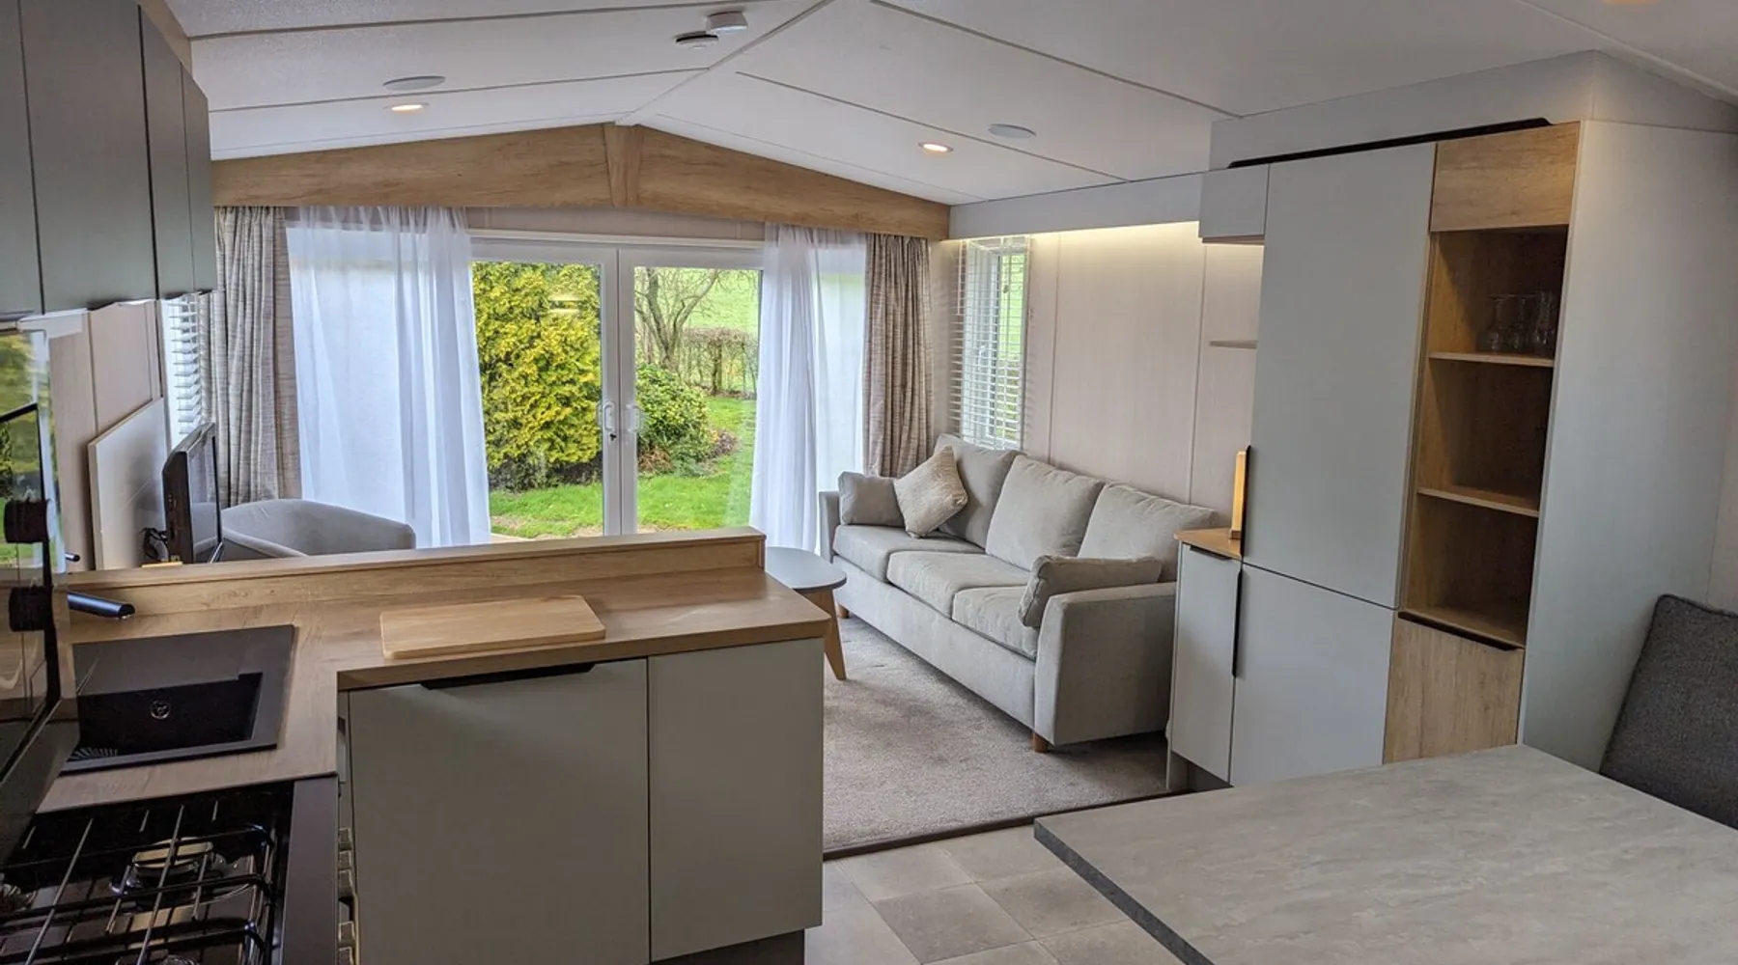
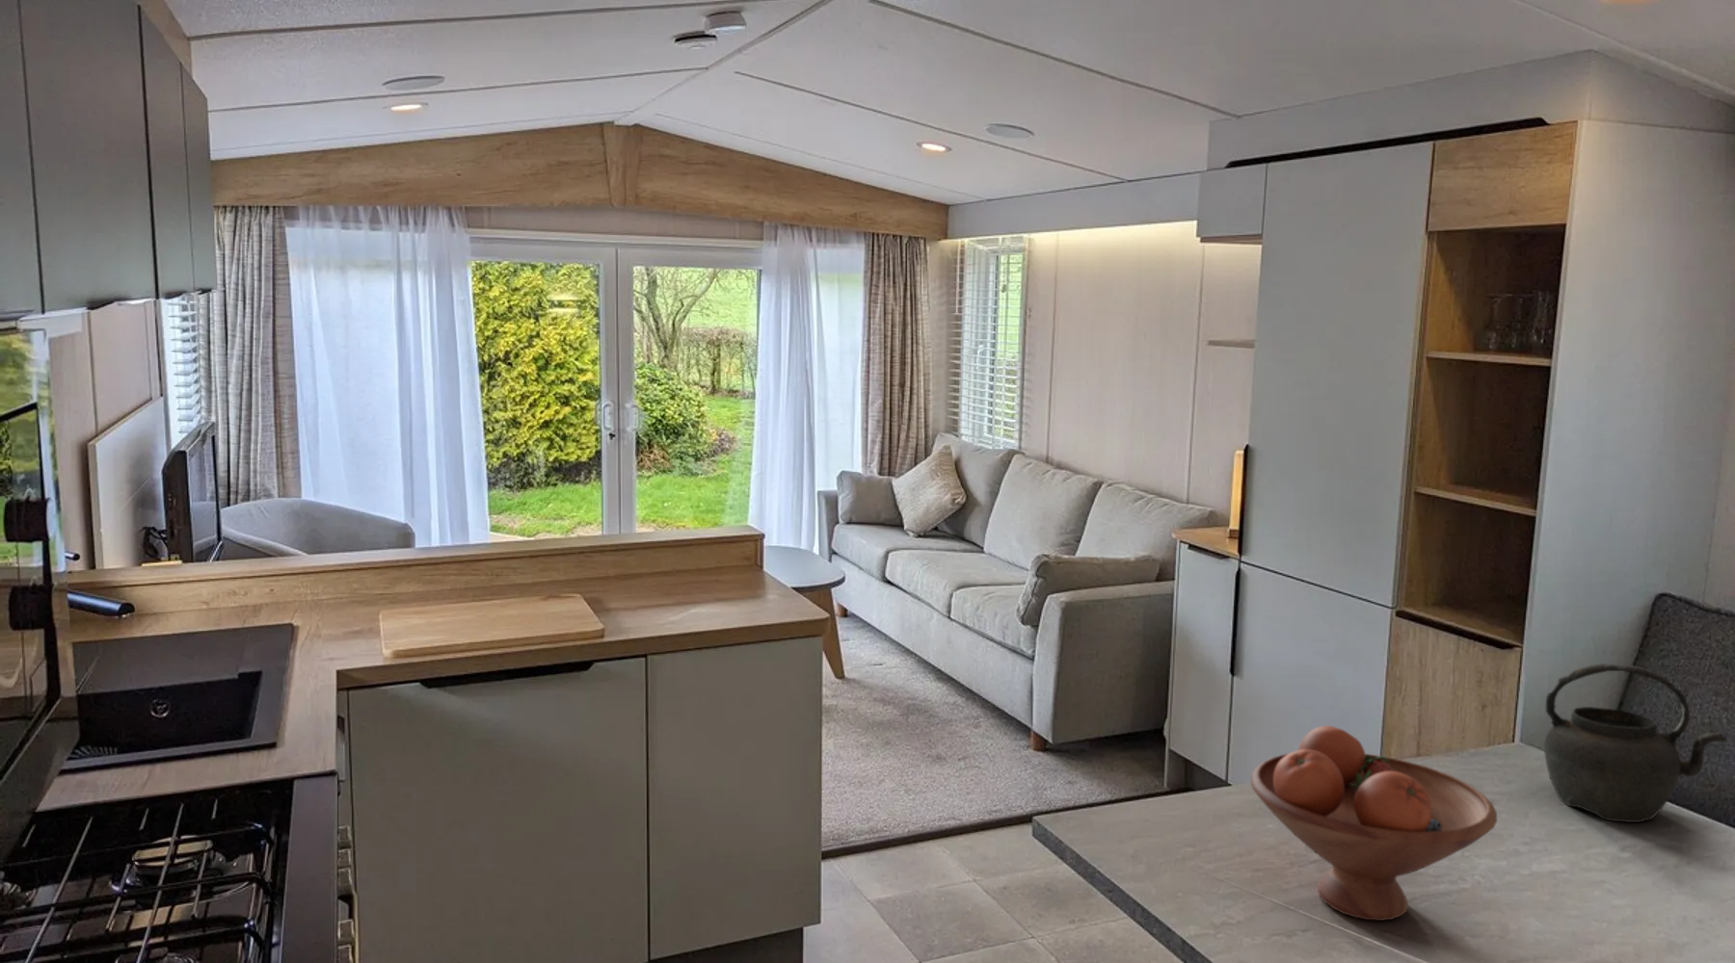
+ kettle (1631, 736)
+ fruit bowl (1367, 824)
